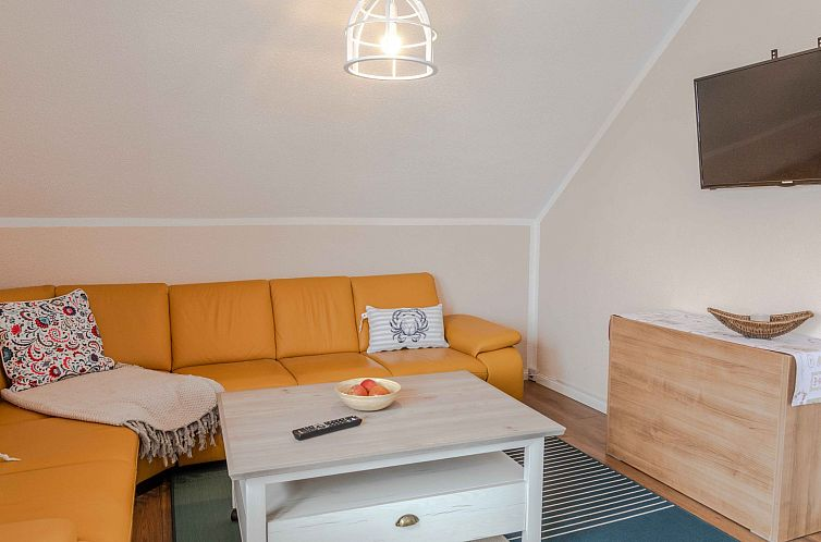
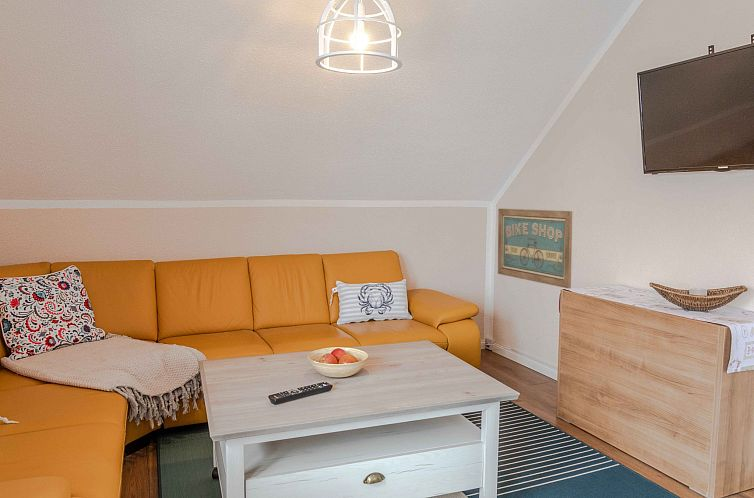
+ wall art (531, 245)
